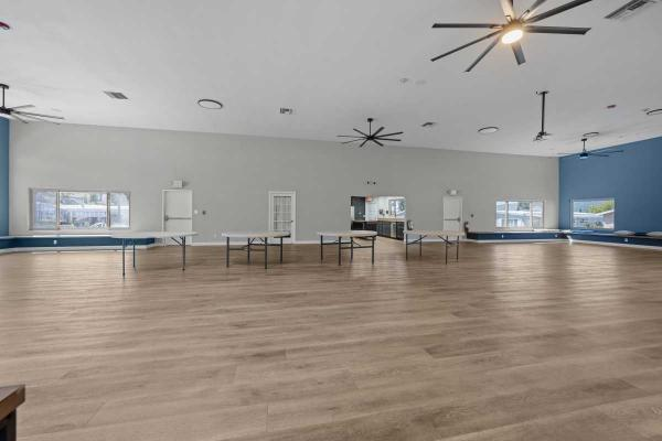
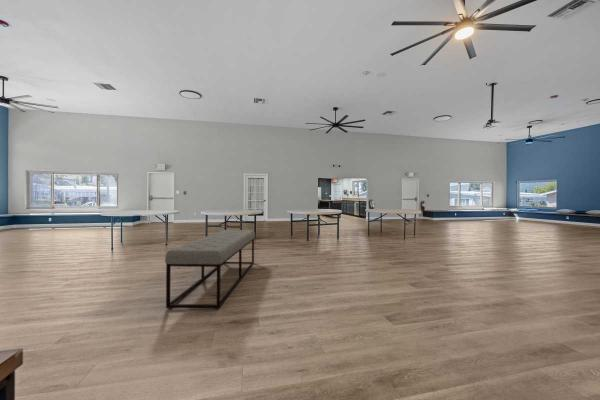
+ bench (221, 258)
